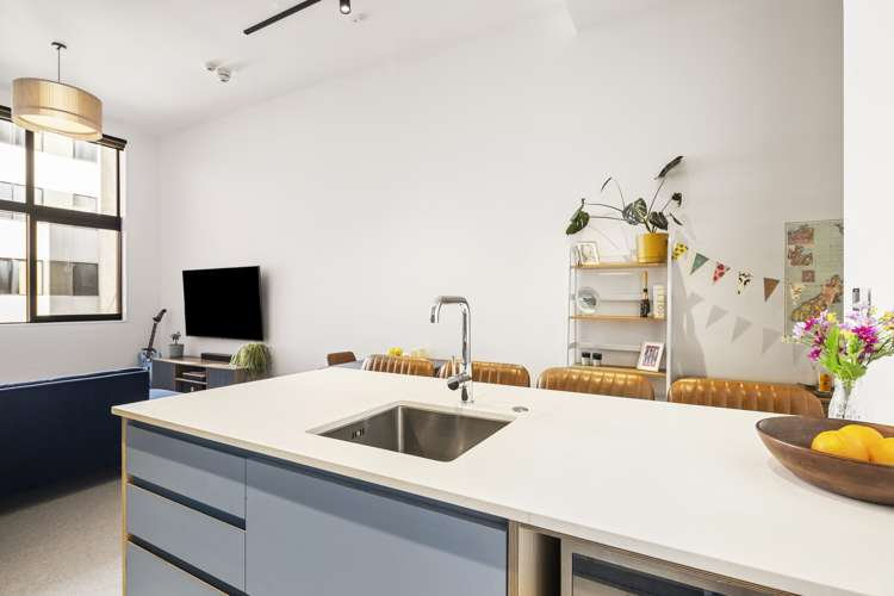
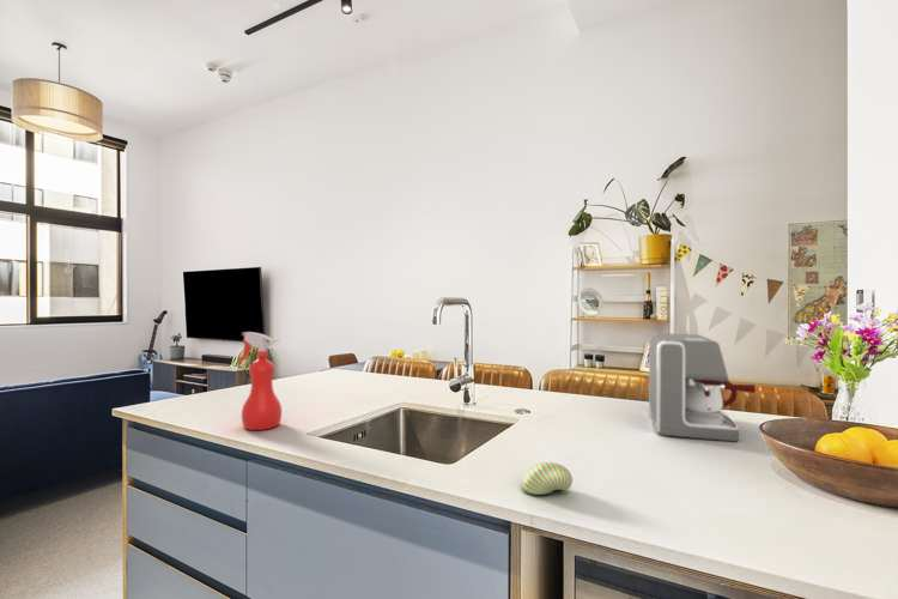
+ spray bottle (257, 379)
+ coffee maker (686, 381)
+ decorative egg (546, 476)
